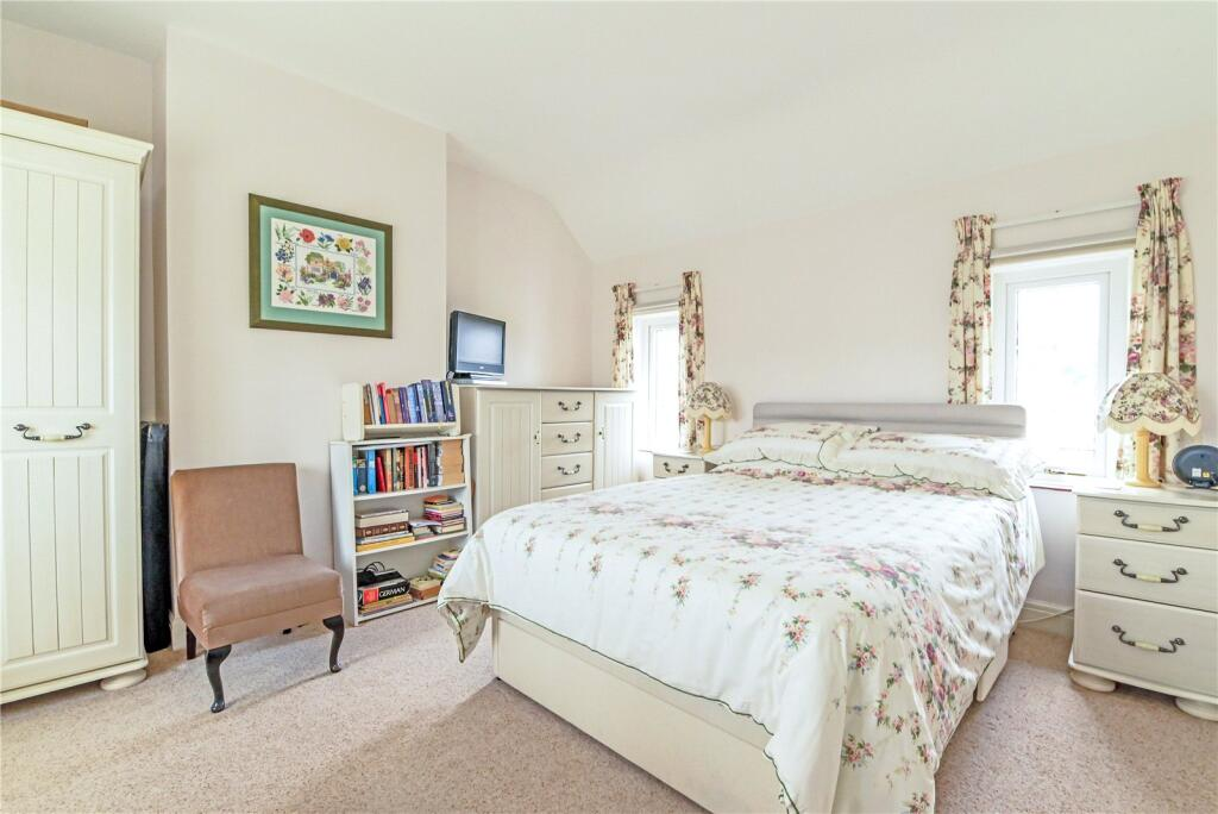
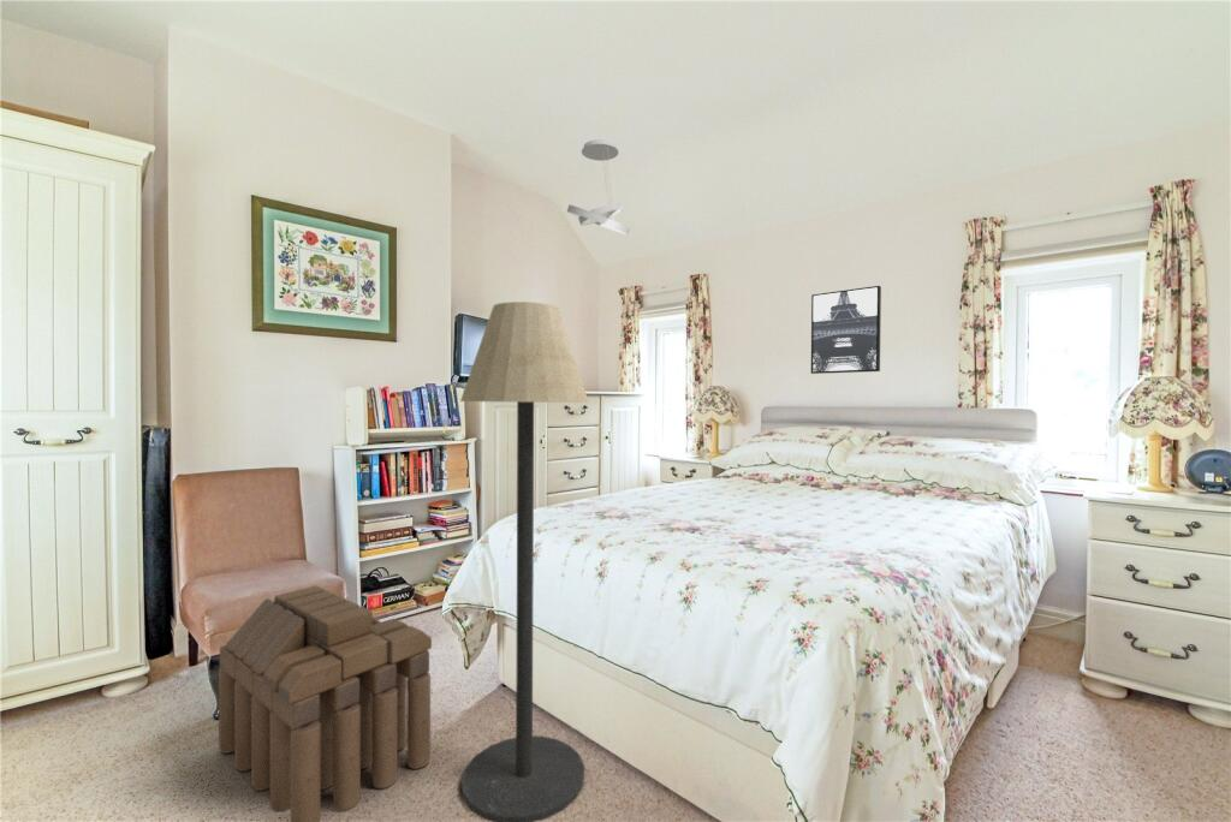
+ ceiling light fixture (606, 189)
+ wall art (844, 332)
+ stool (323, 679)
+ floor lamp (524, 544)
